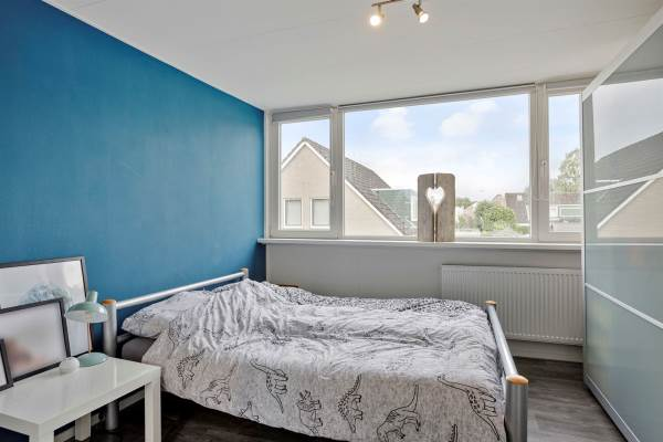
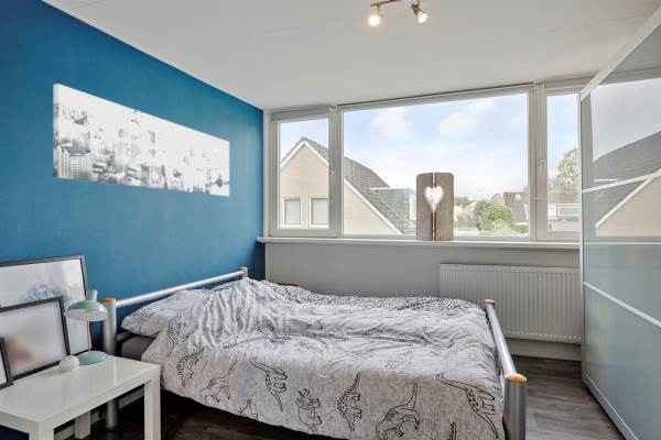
+ wall art (164, 154)
